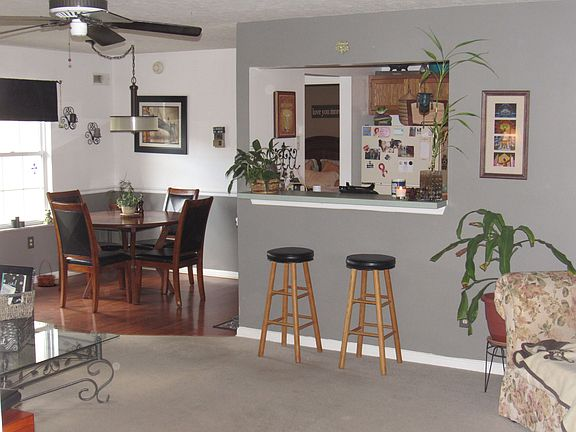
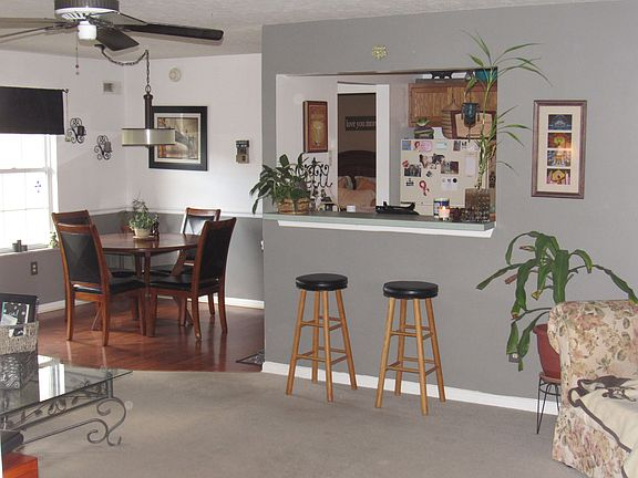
- basket (45, 275)
